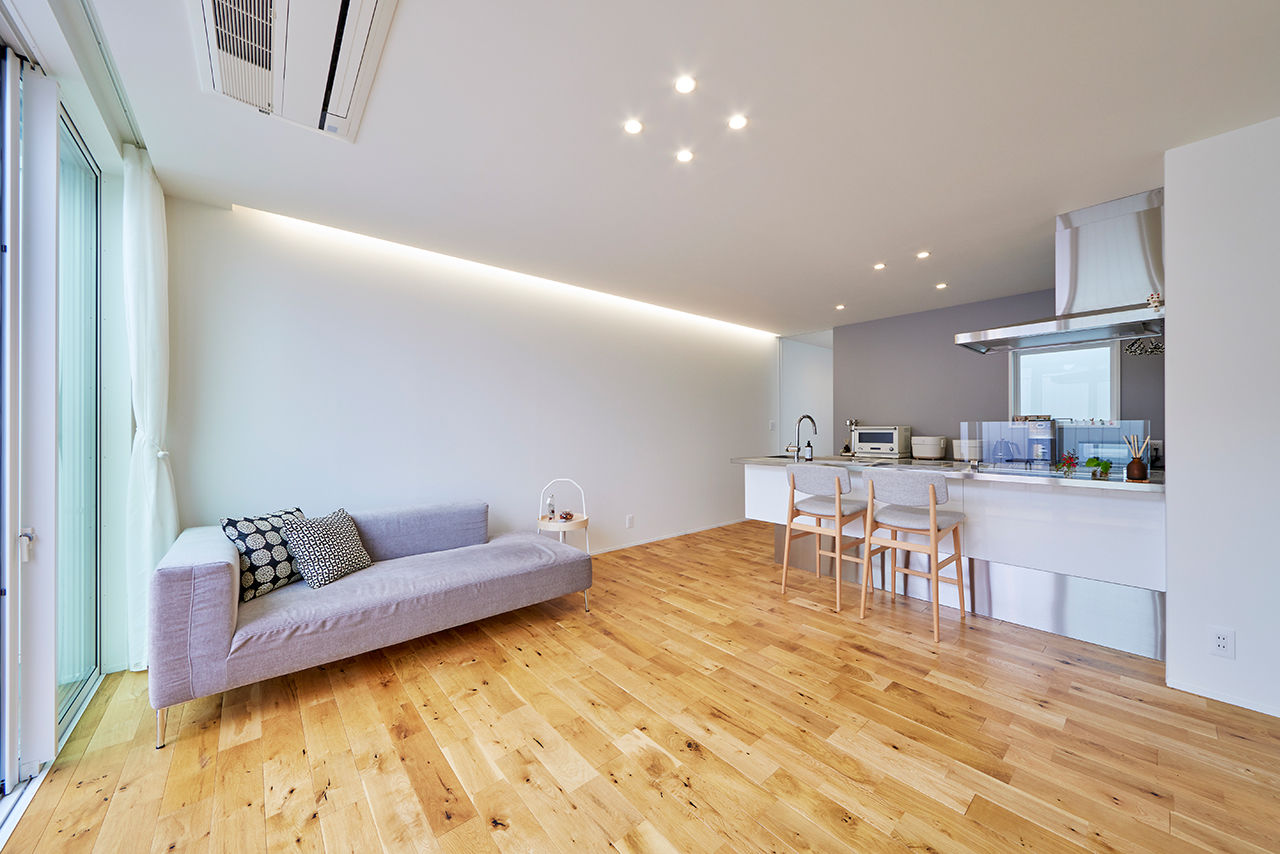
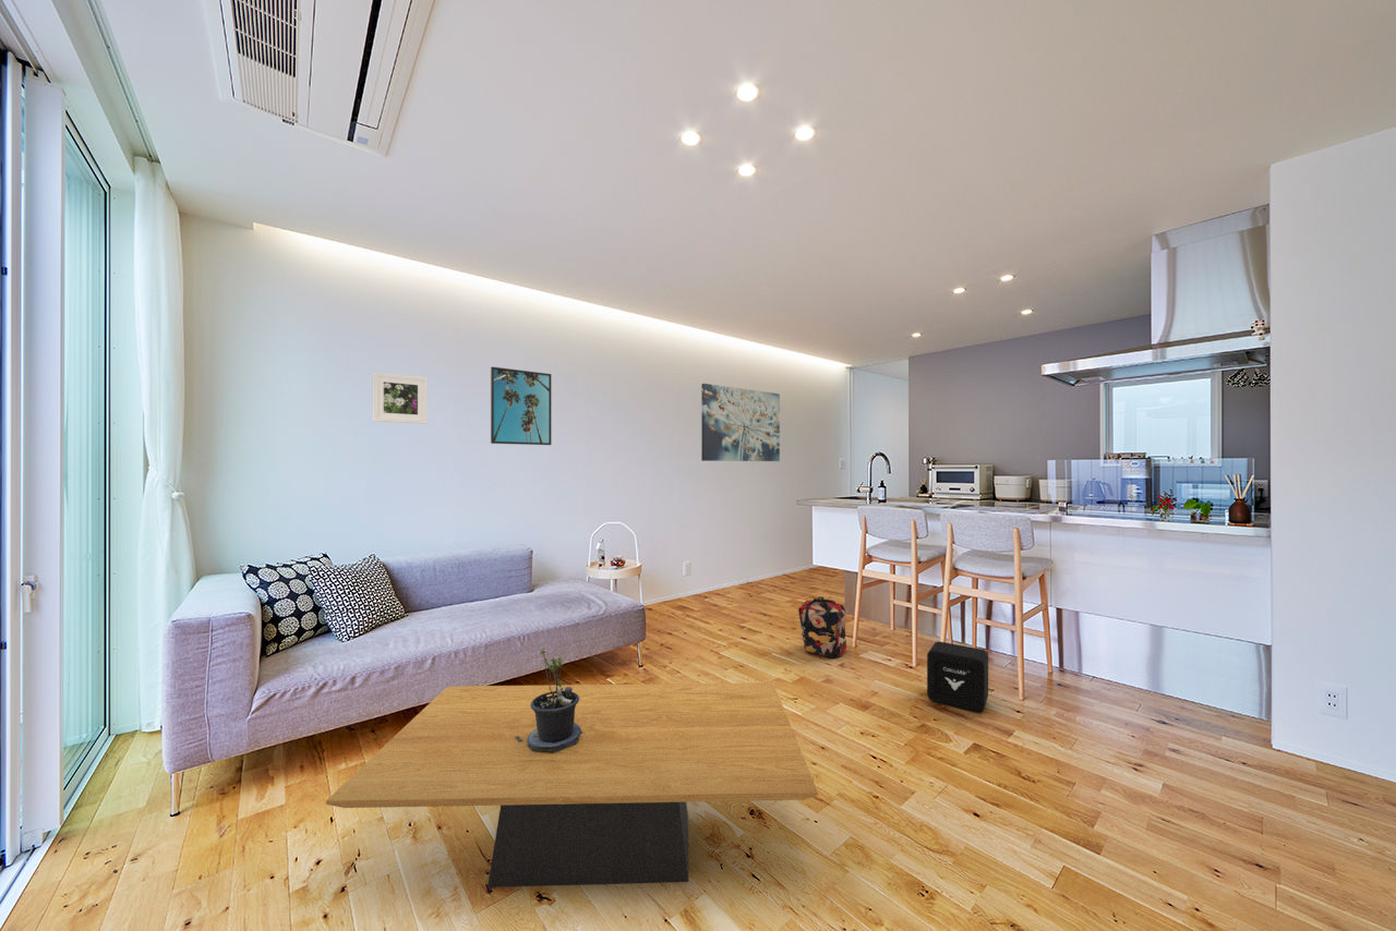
+ coffee table (597, 788)
+ air purifier (956, 675)
+ potted plant (552, 691)
+ wall art (743, 425)
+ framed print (521, 407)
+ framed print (400, 398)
+ backpack (822, 624)
